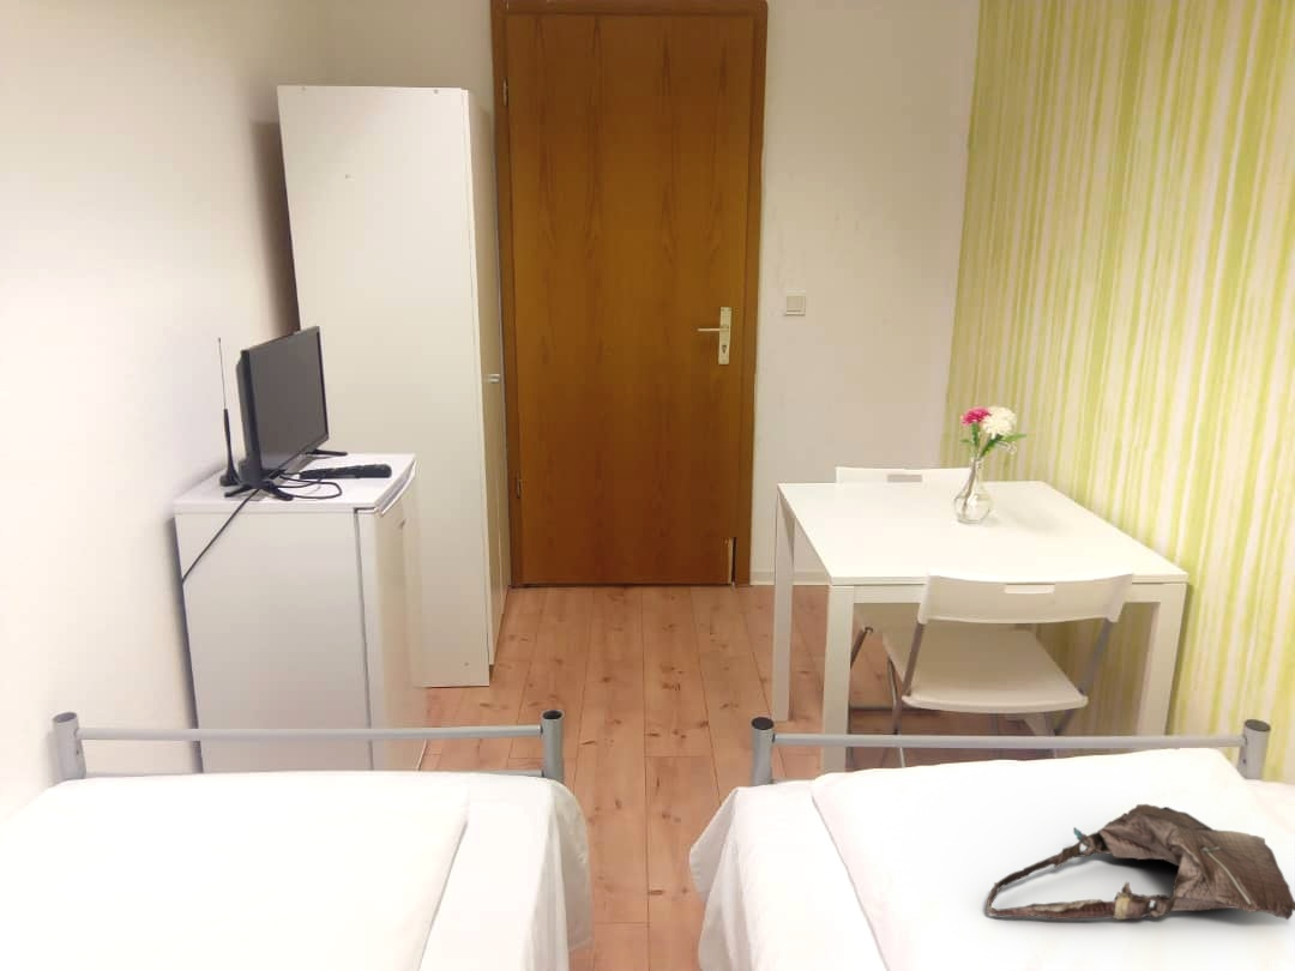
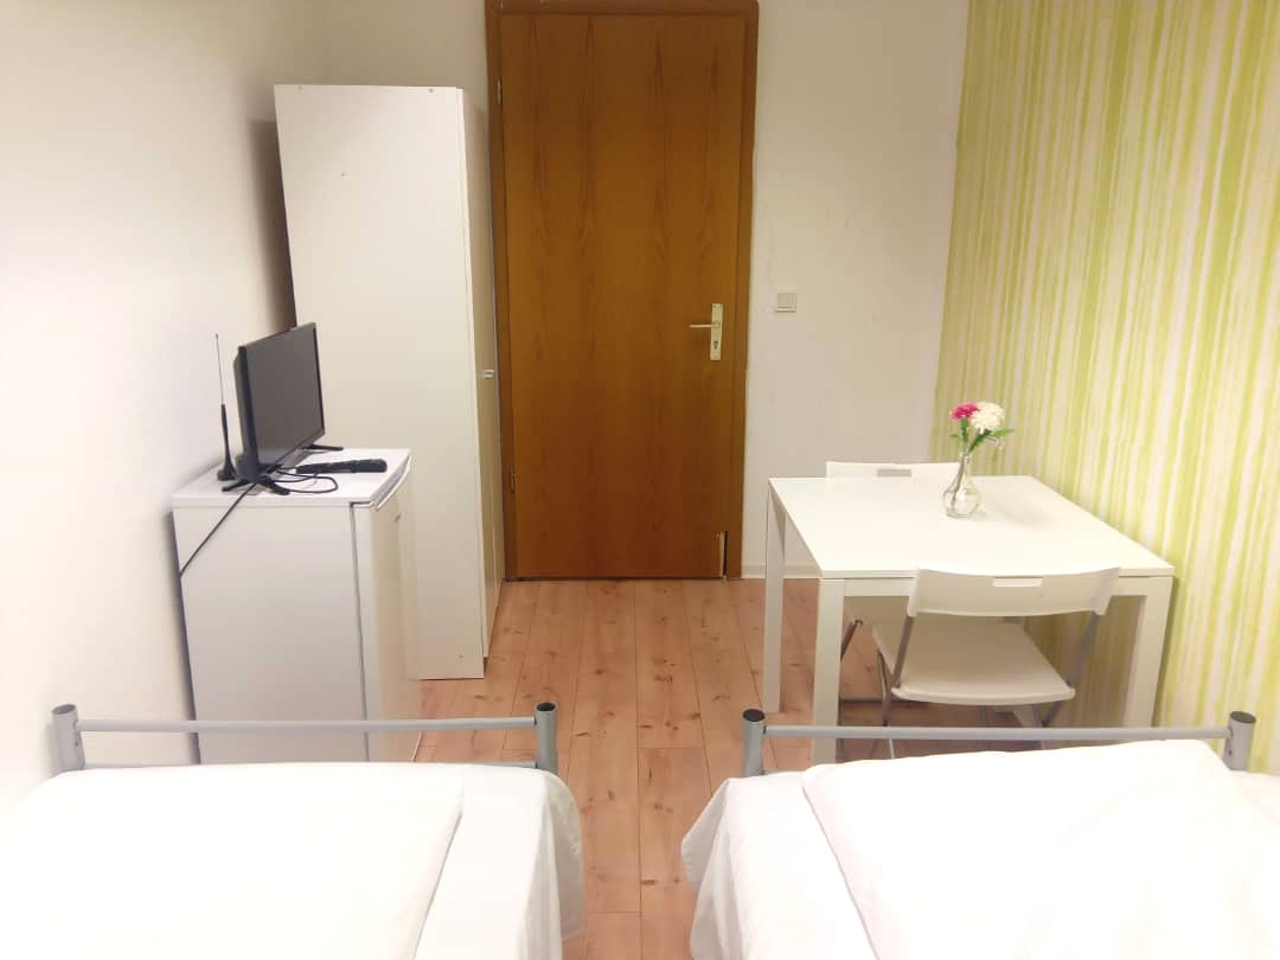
- shoulder bag (1121, 857)
